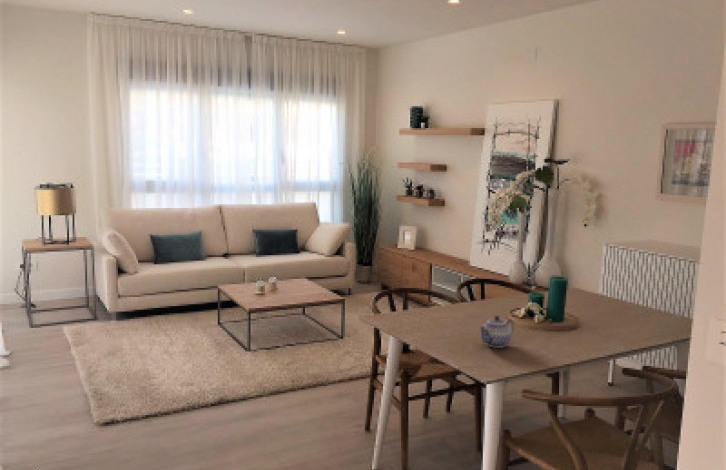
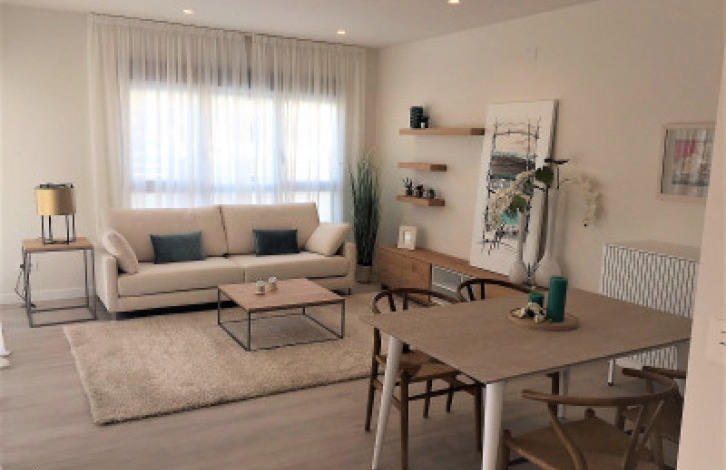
- teapot (496, 330)
